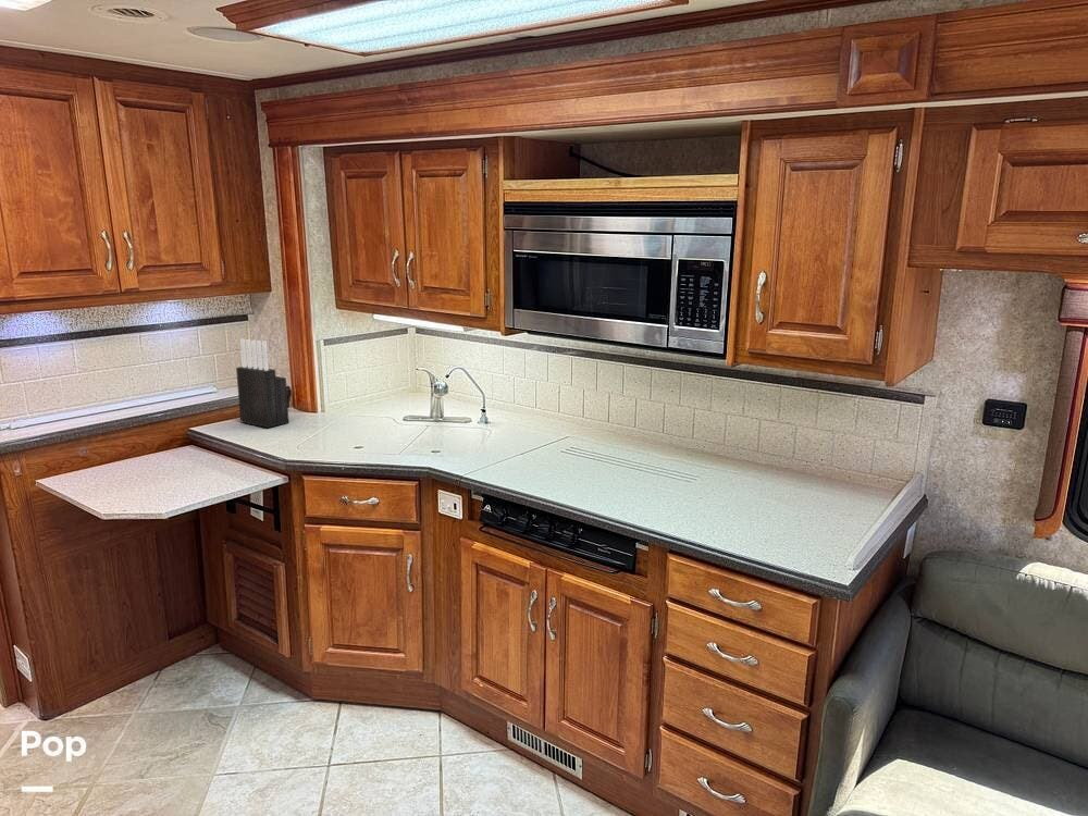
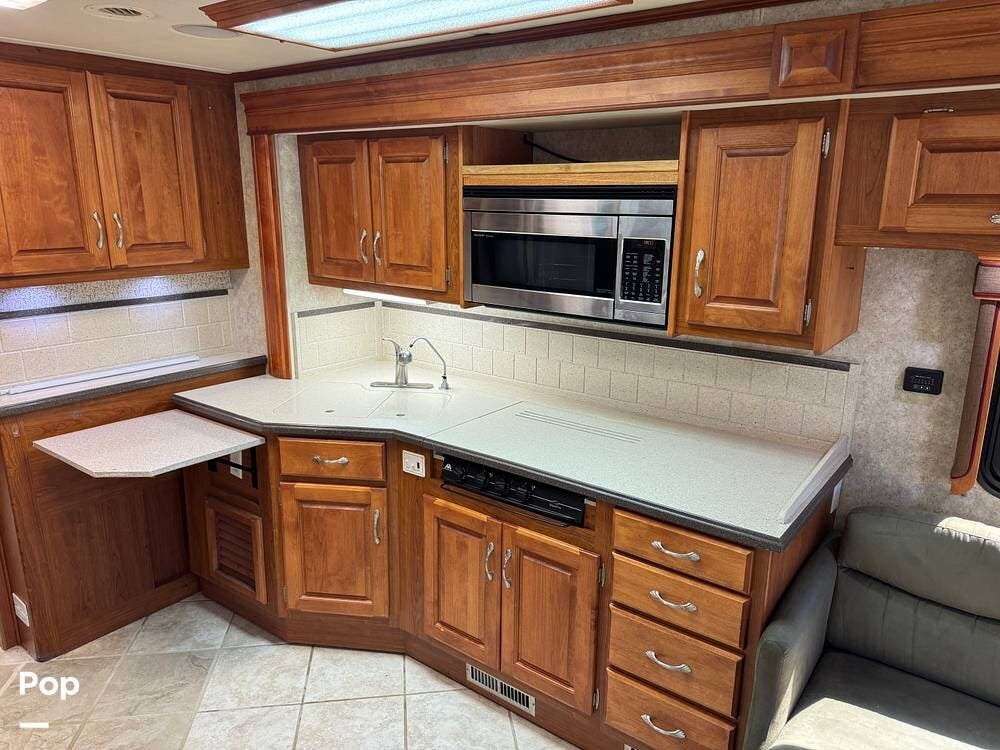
- knife block (263, 381)
